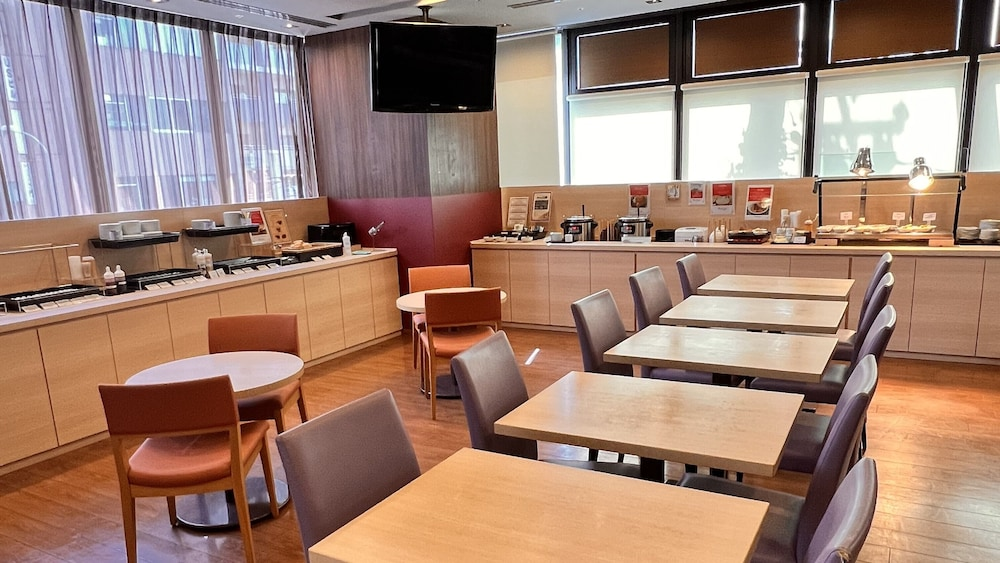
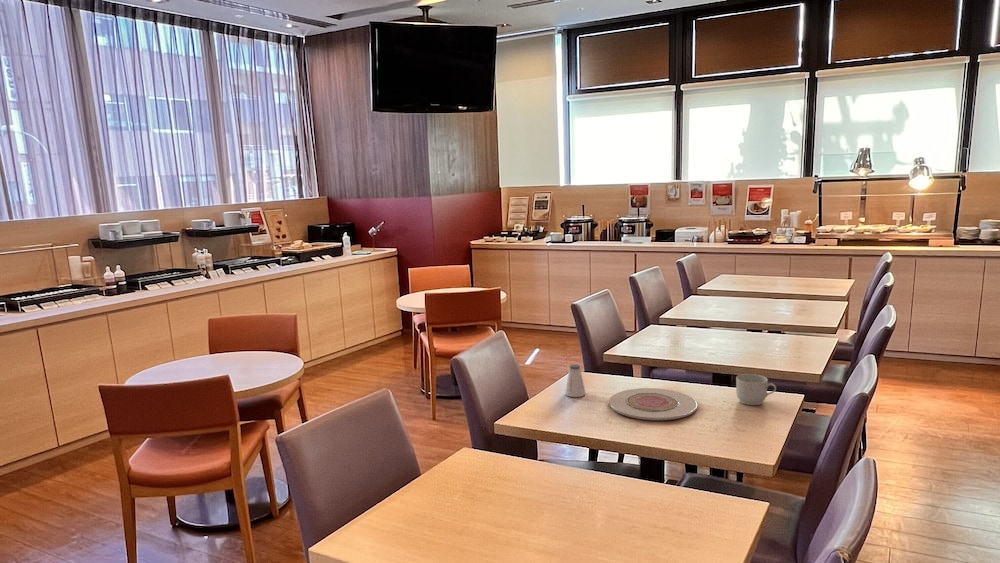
+ saltshaker (575, 379)
+ plate (652, 402)
+ mug (755, 390)
